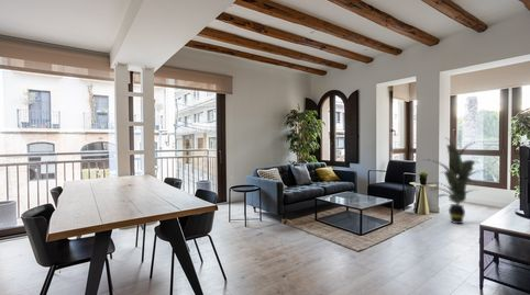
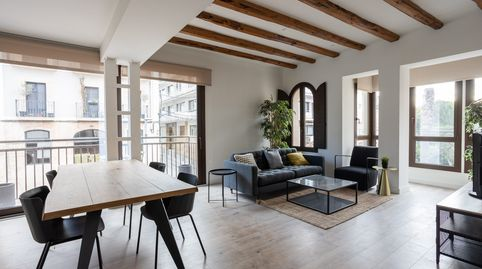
- indoor plant (454, 179)
